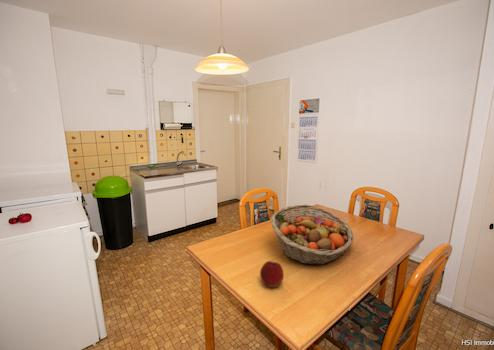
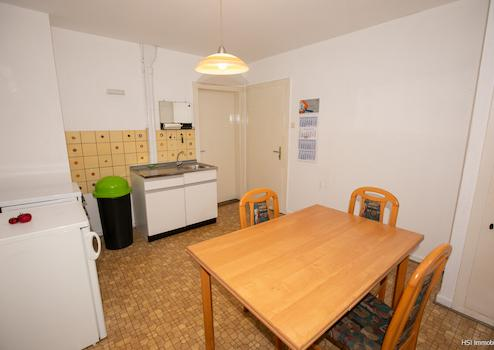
- apple (271, 273)
- fruit basket (311, 232)
